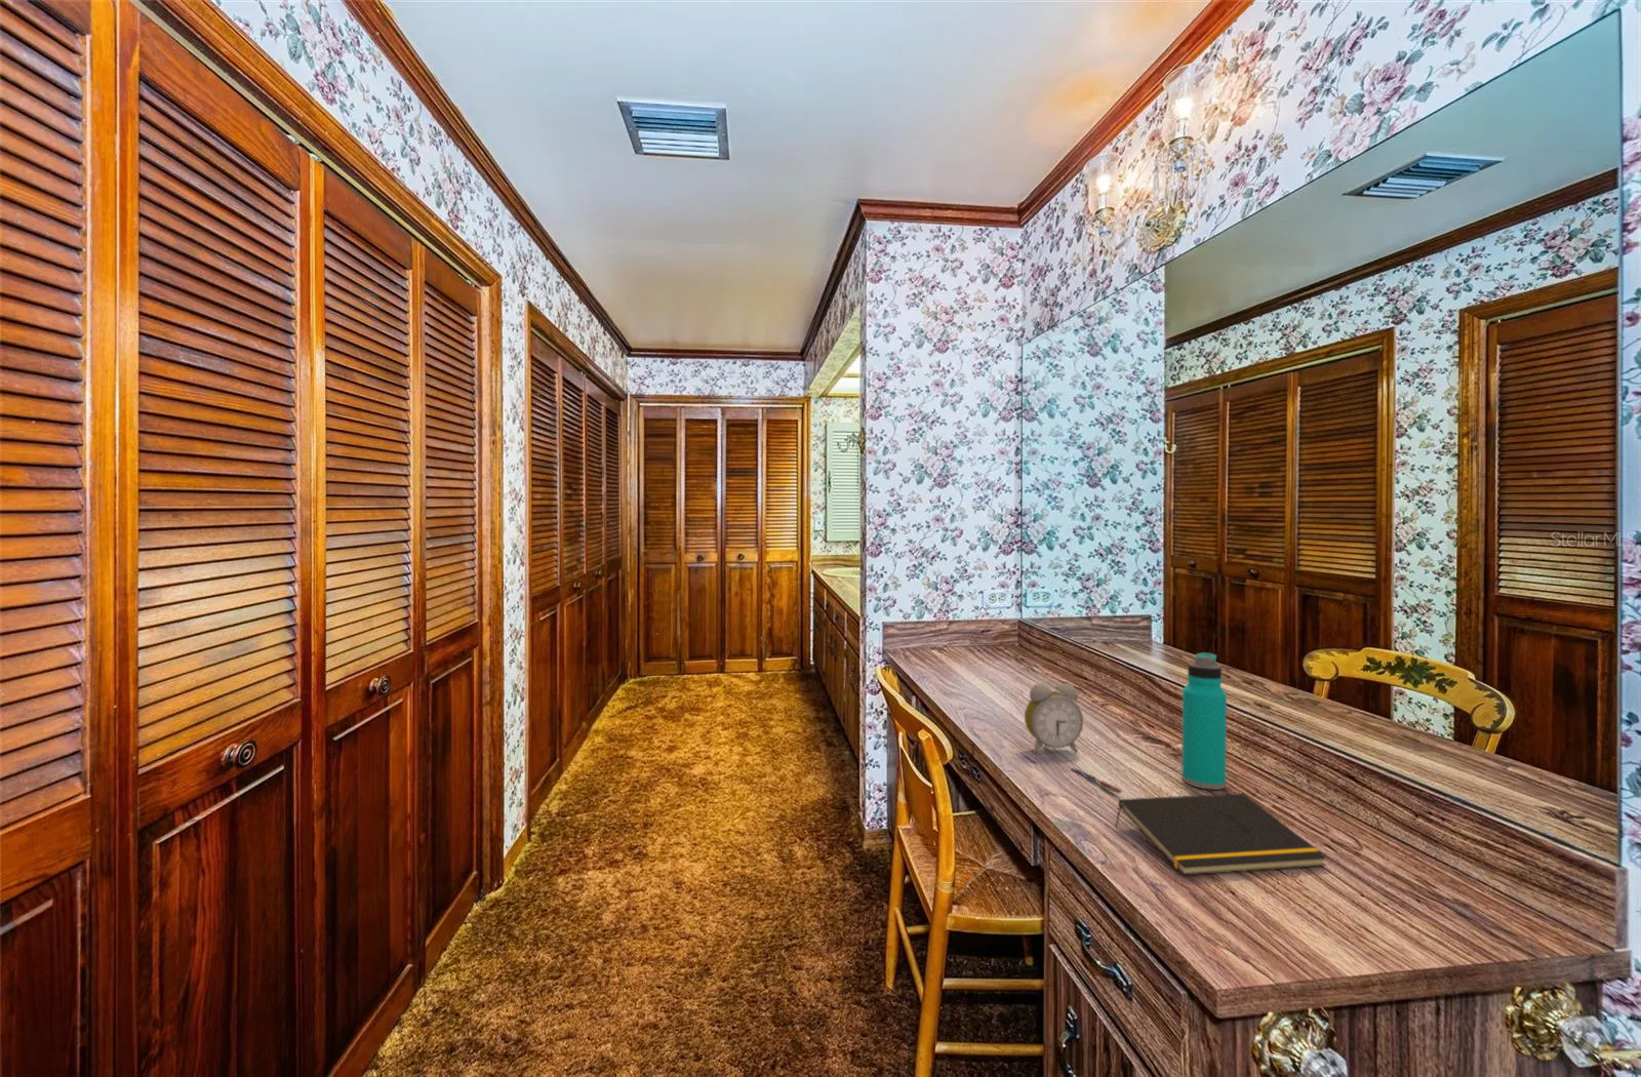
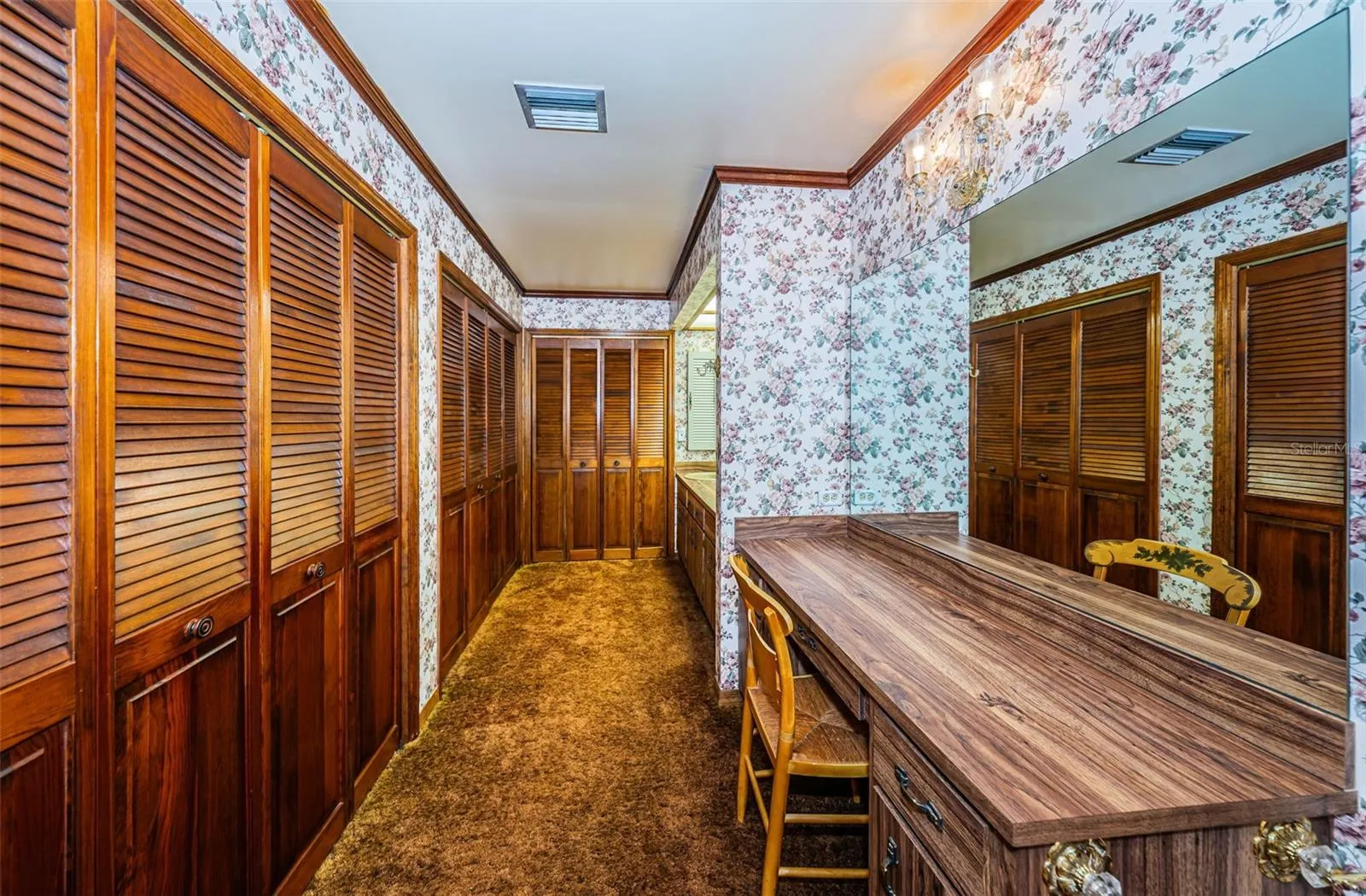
- pen (1094, 779)
- notepad (1216, 829)
- water bottle (1204, 718)
- alarm clock (1051, 716)
